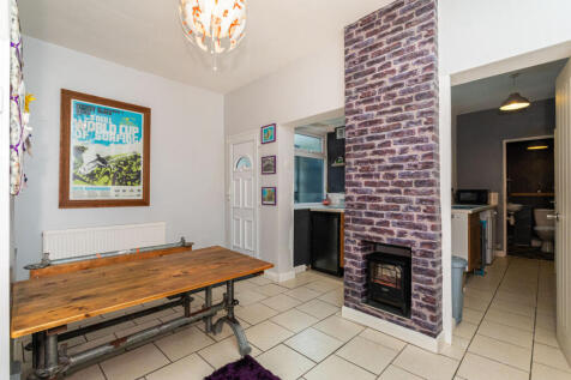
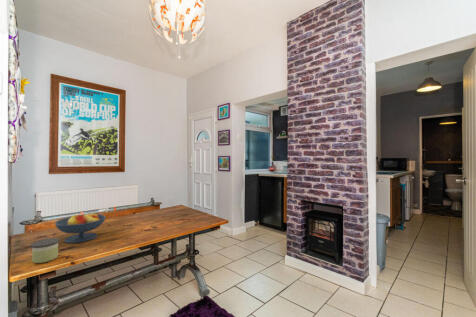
+ fruit bowl (81, 225)
+ candle (45, 250)
